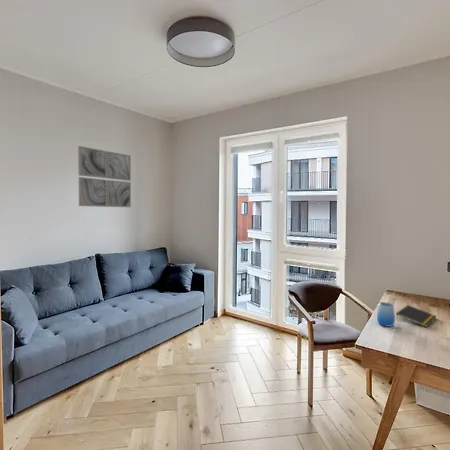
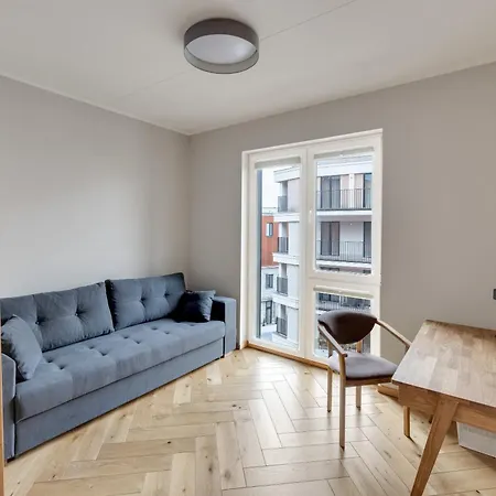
- notepad (416, 315)
- wall art (107, 178)
- cup (385, 314)
